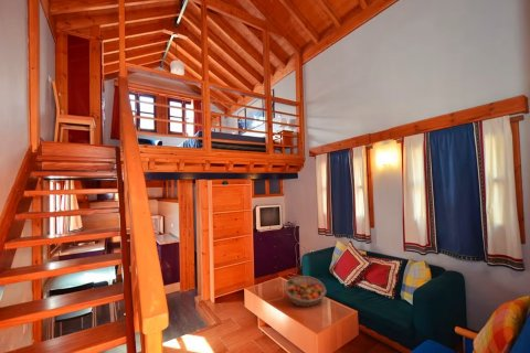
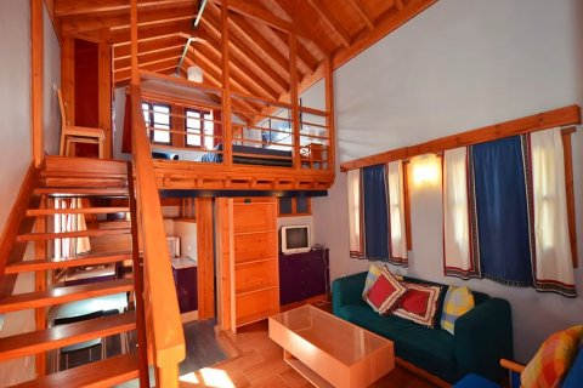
- fruit basket (305, 290)
